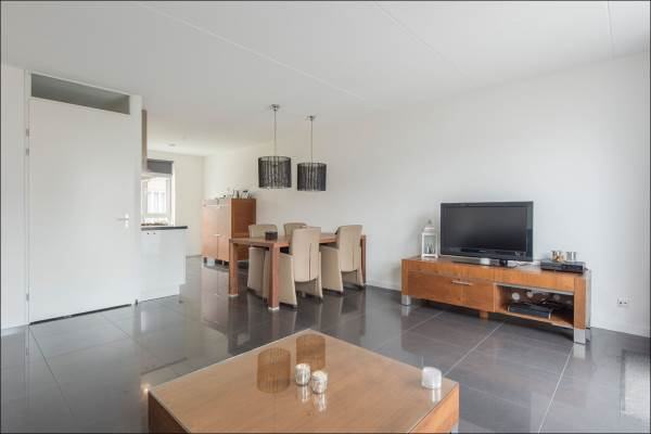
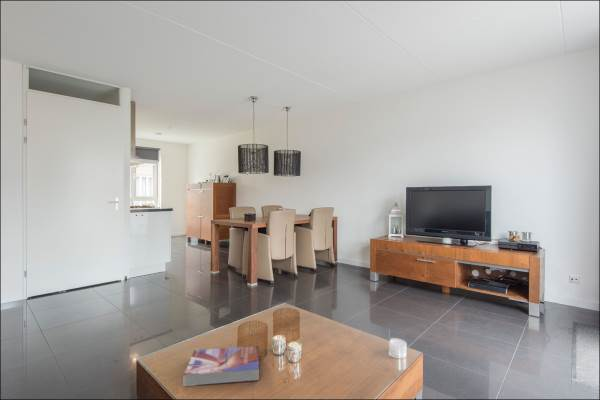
+ textbook (224, 364)
